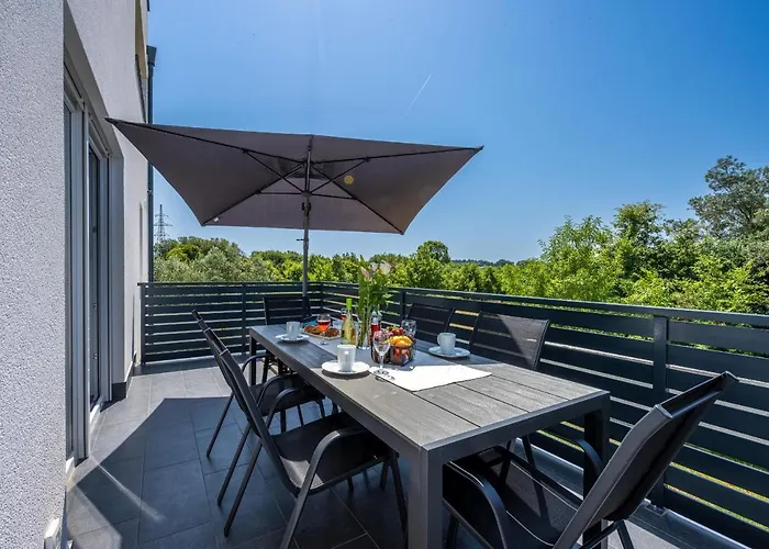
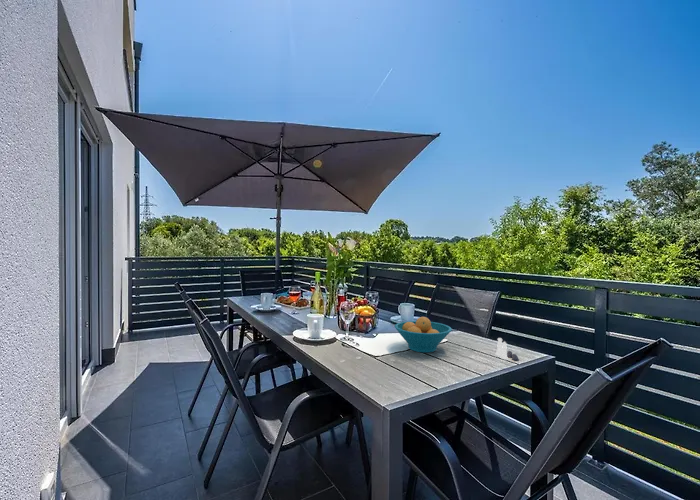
+ salt and pepper shaker set (505, 347)
+ fruit bowl (422, 332)
